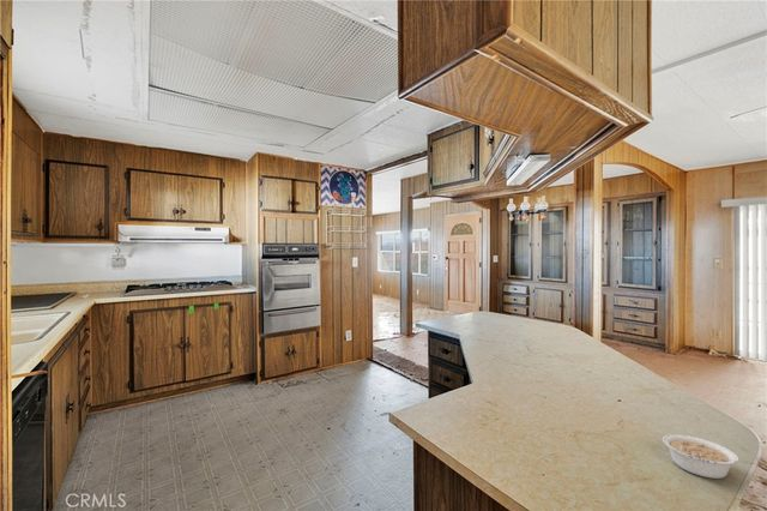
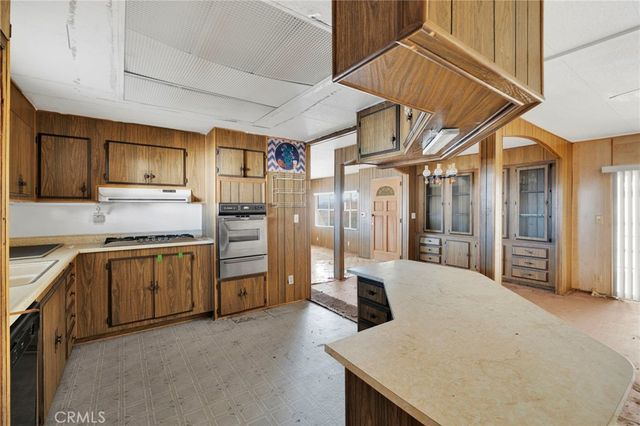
- legume (701, 456)
